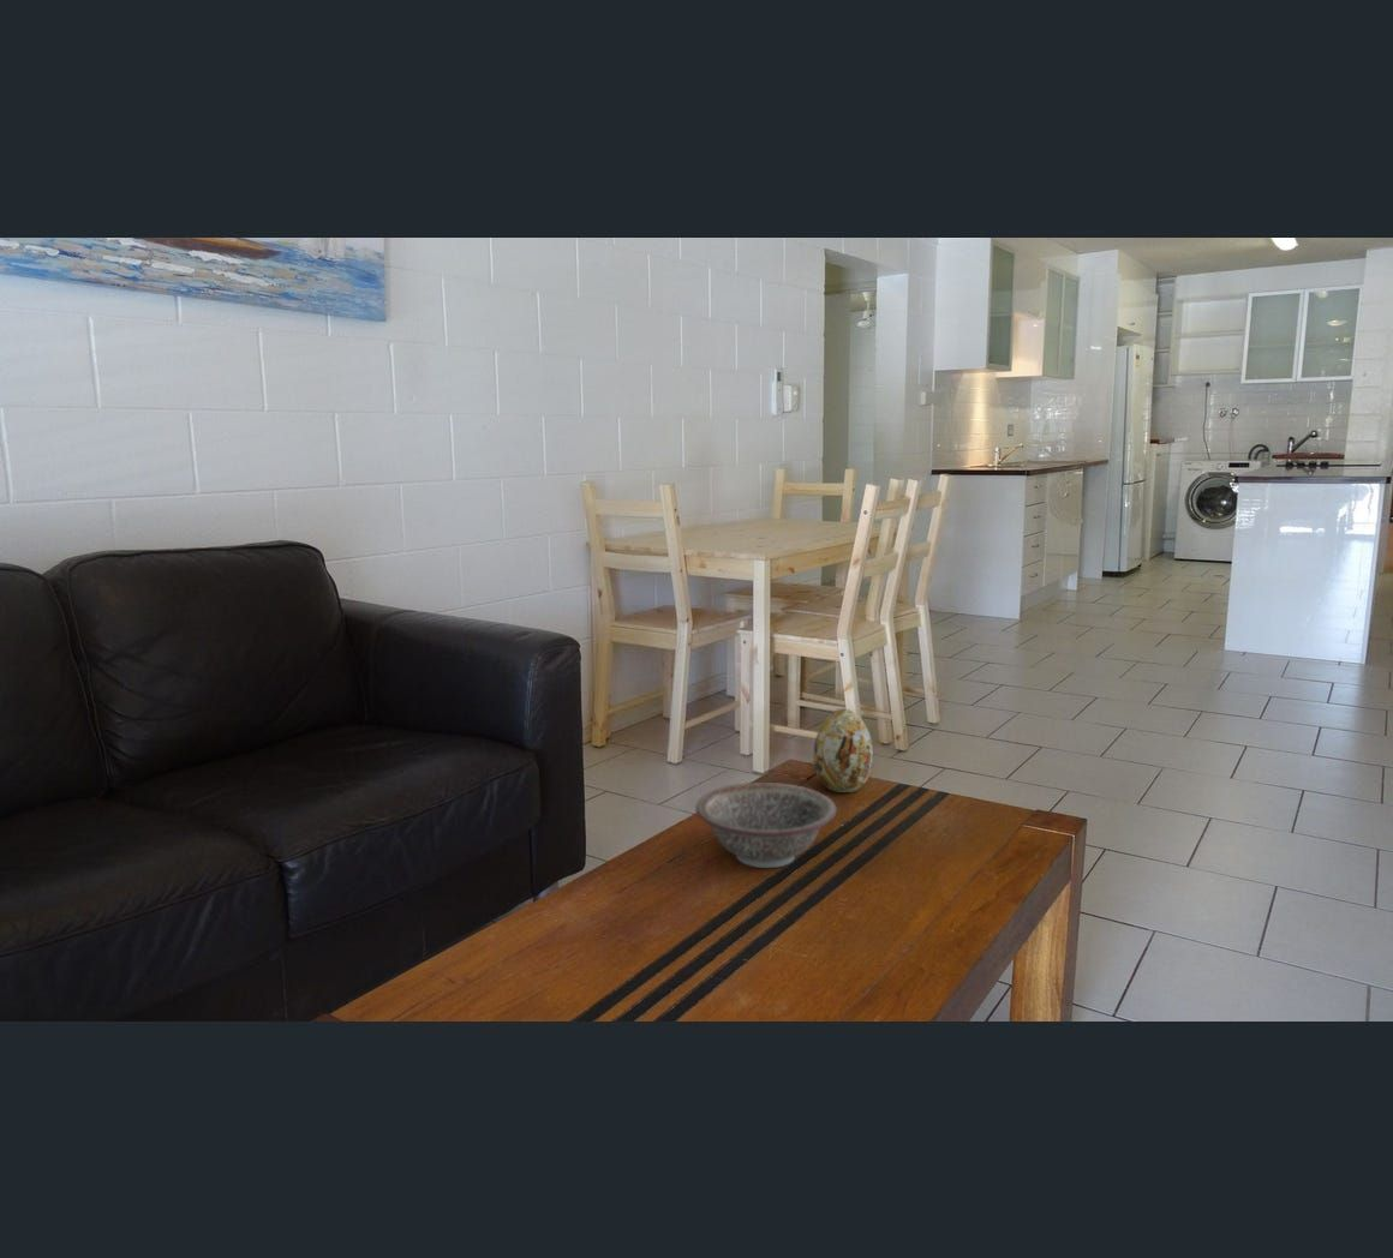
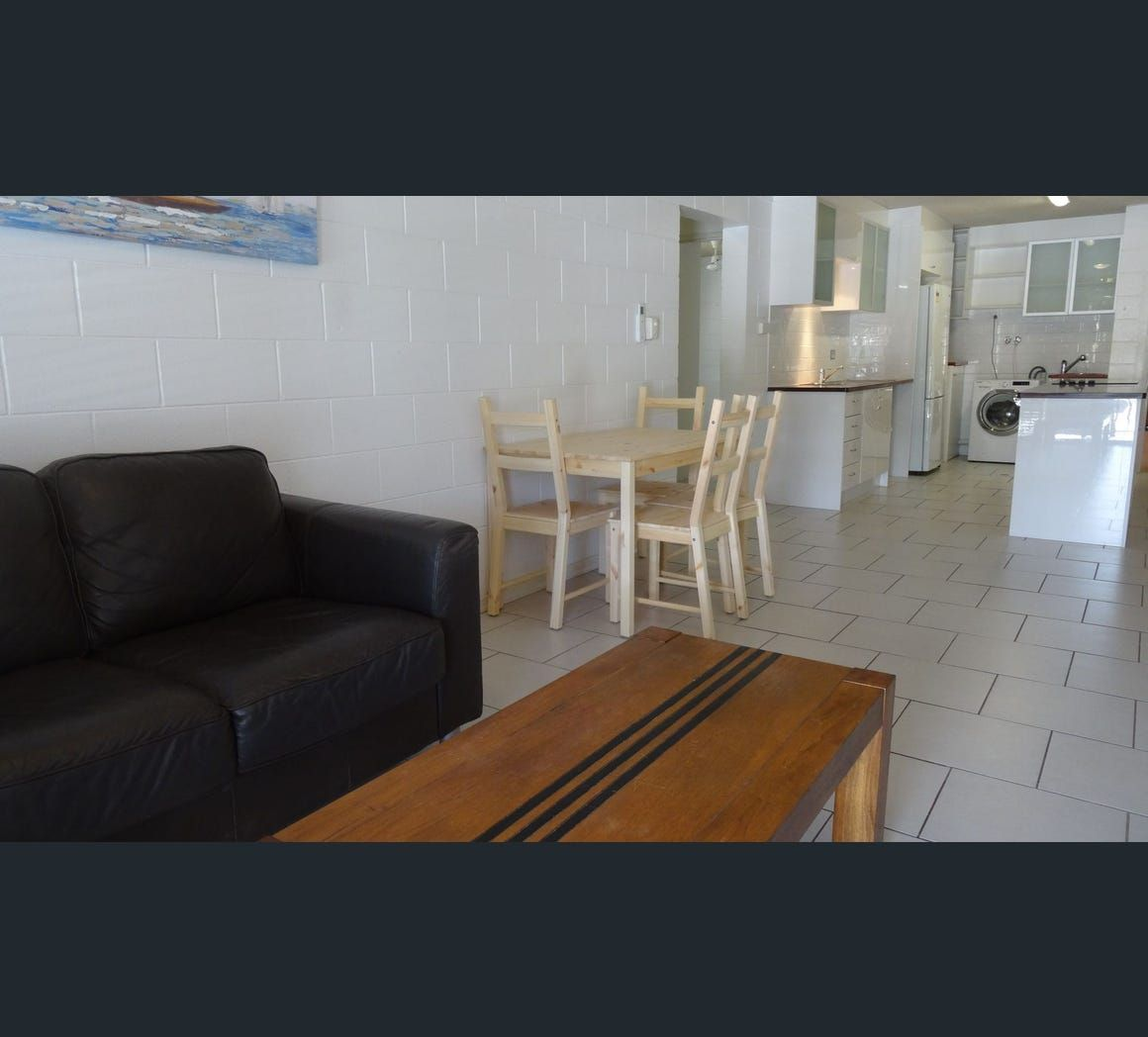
- decorative bowl (764, 831)
- decorative egg (843, 747)
